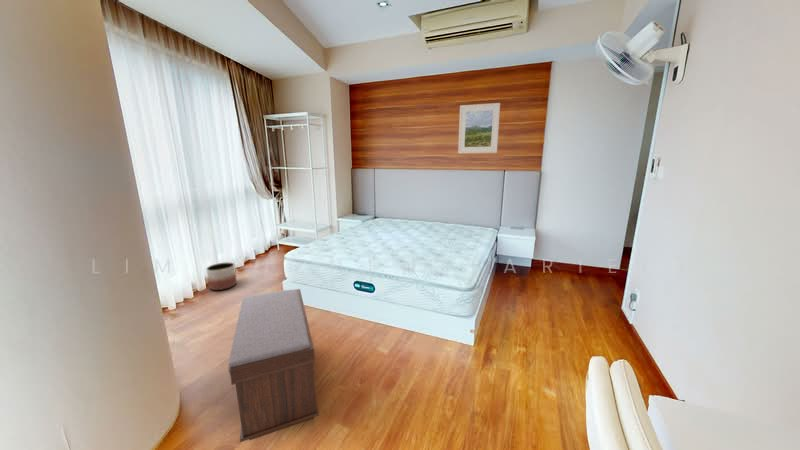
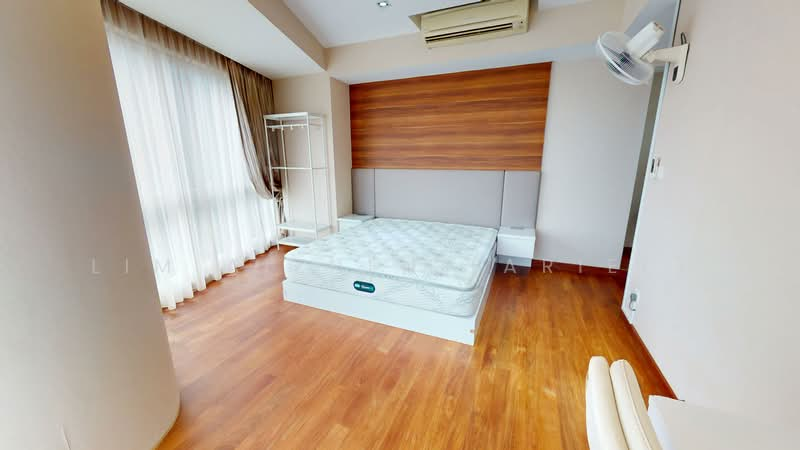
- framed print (478, 129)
- planter (222, 276)
- bench (275, 351)
